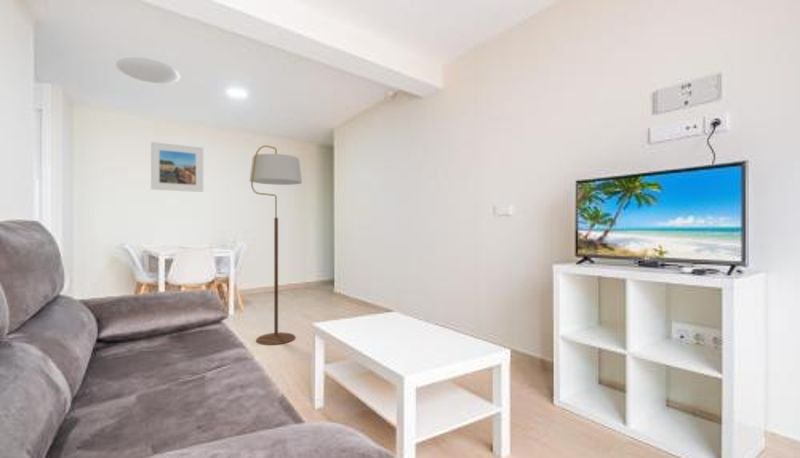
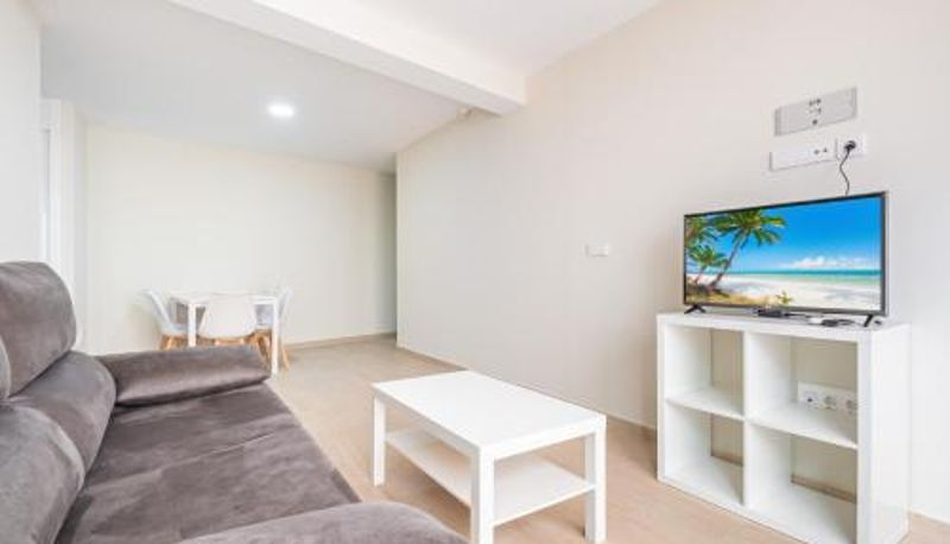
- ceiling light (149, 71)
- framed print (177, 167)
- floor lamp (274, 243)
